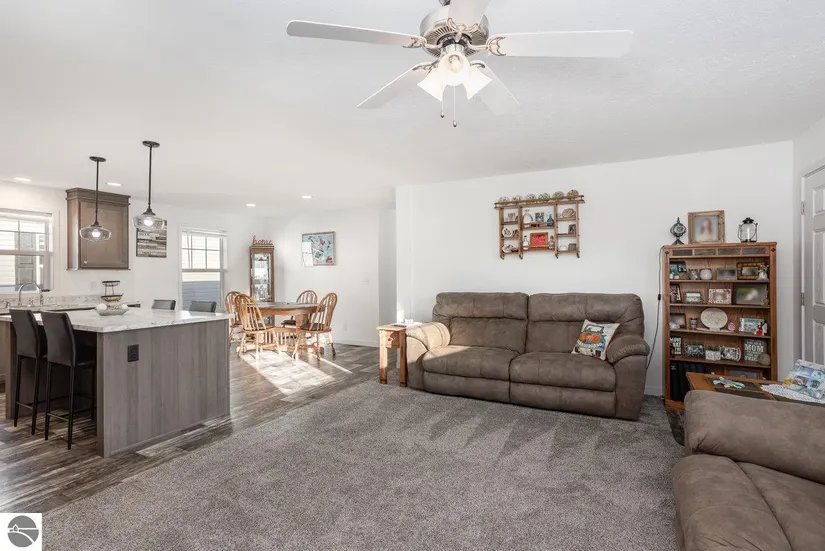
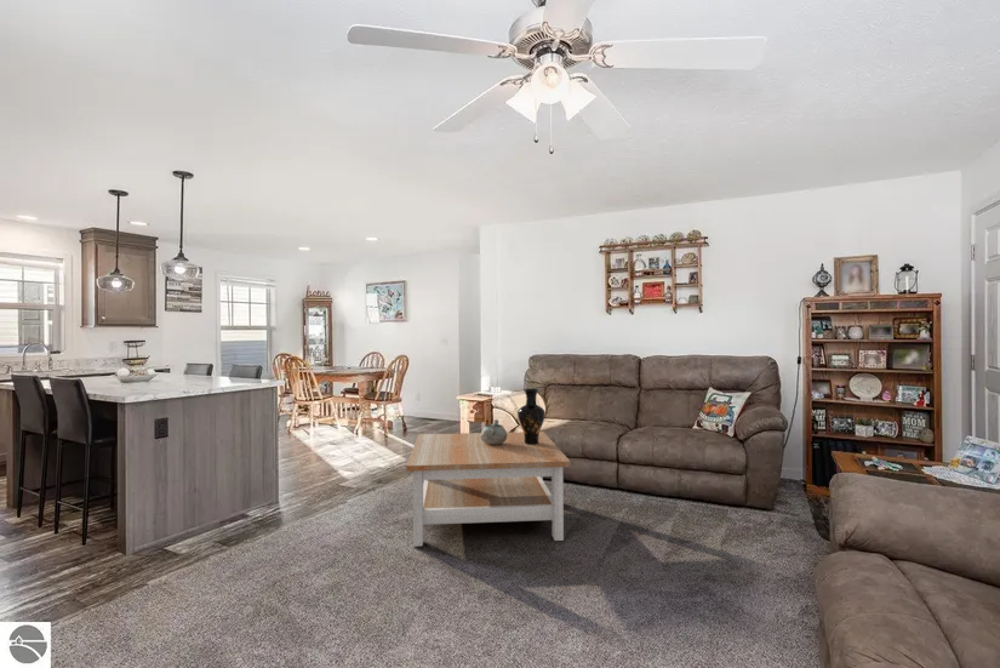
+ decorative bowl (493, 432)
+ vase (531, 416)
+ coffee table (485, 483)
